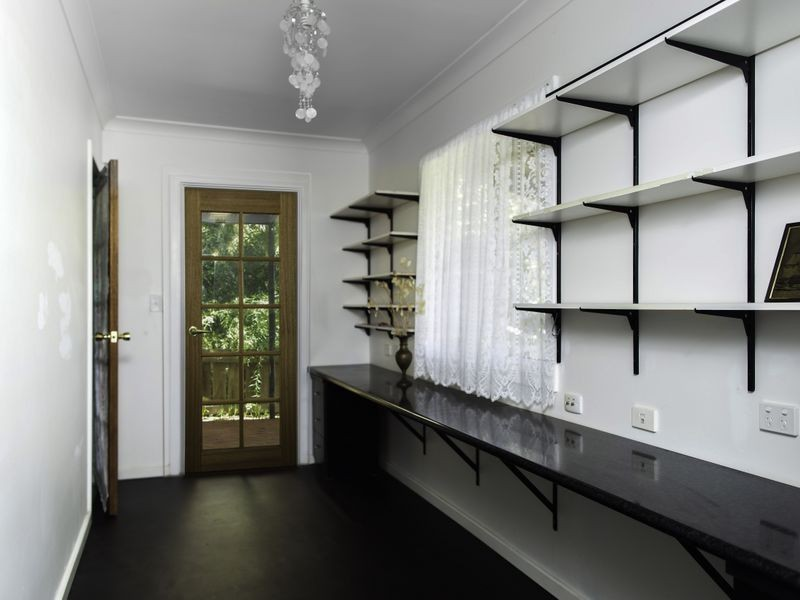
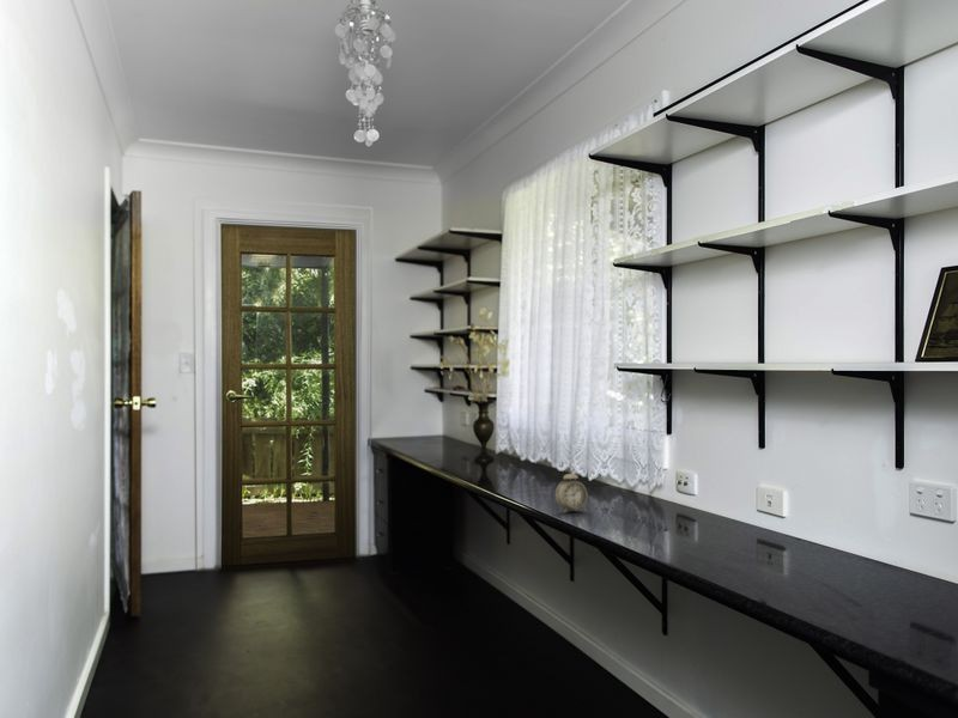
+ alarm clock (571, 488)
